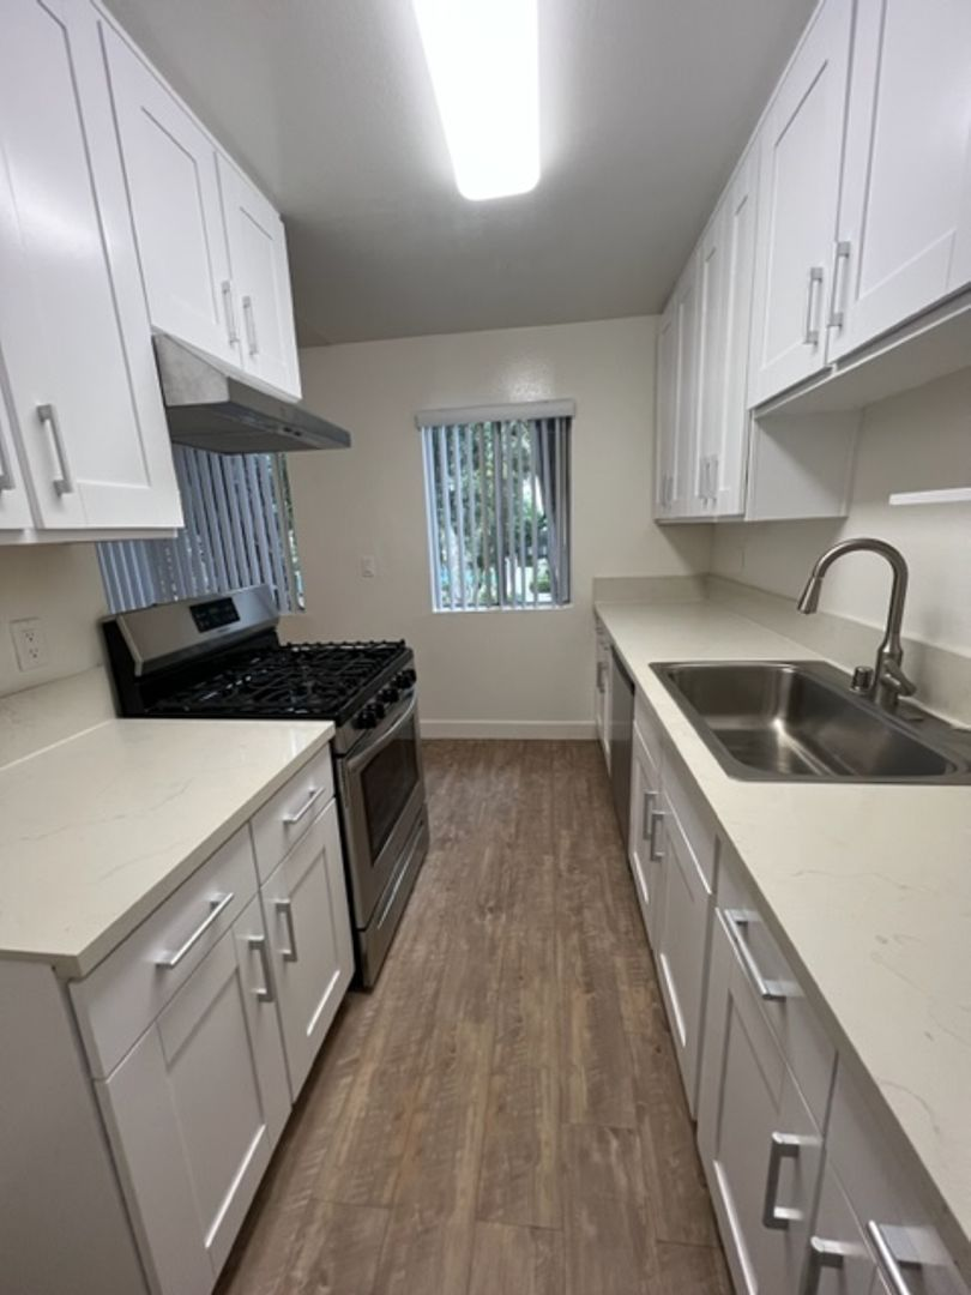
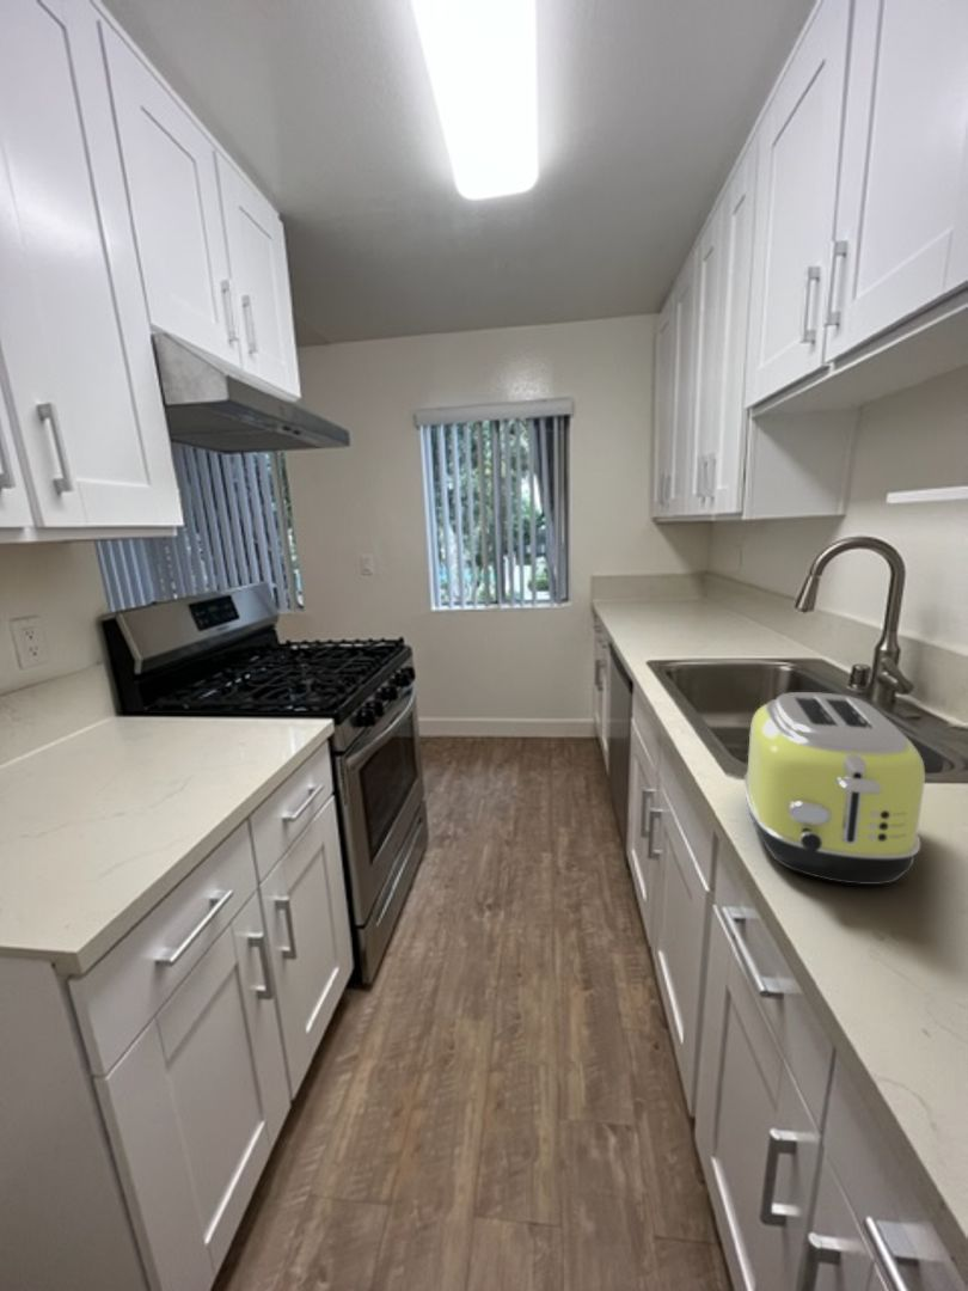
+ toaster (826, 778)
